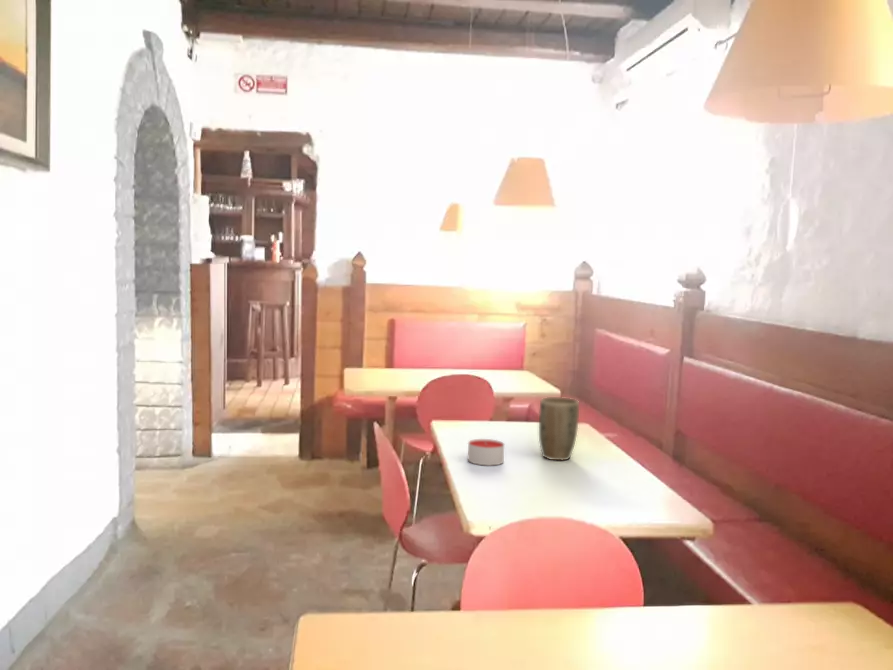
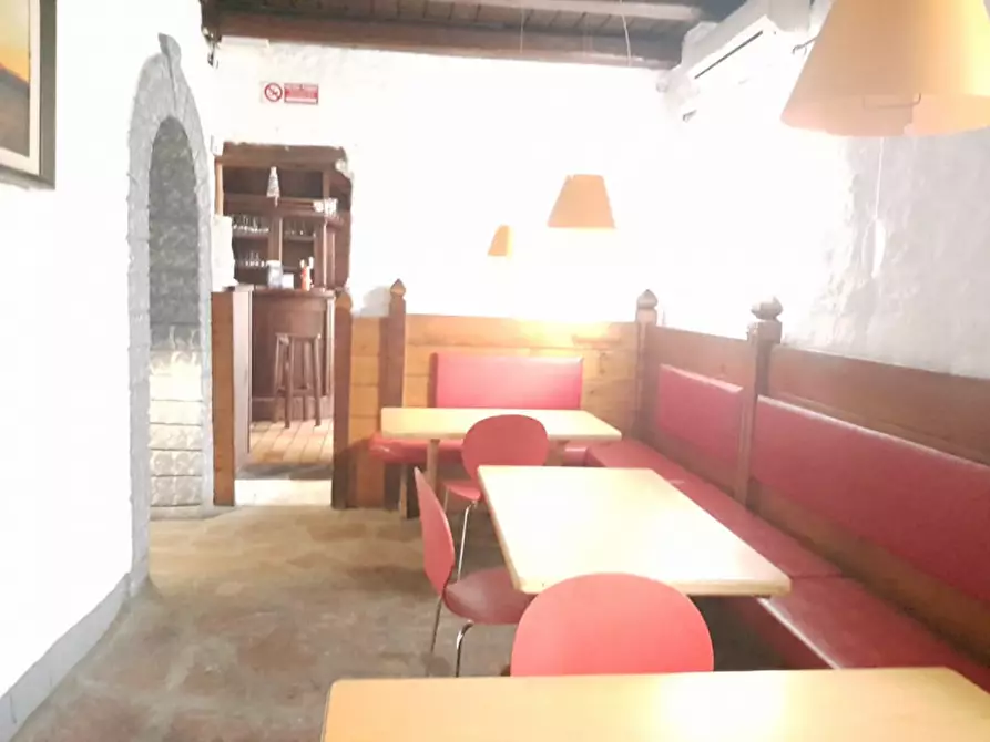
- plant pot (558, 428)
- candle (486, 451)
